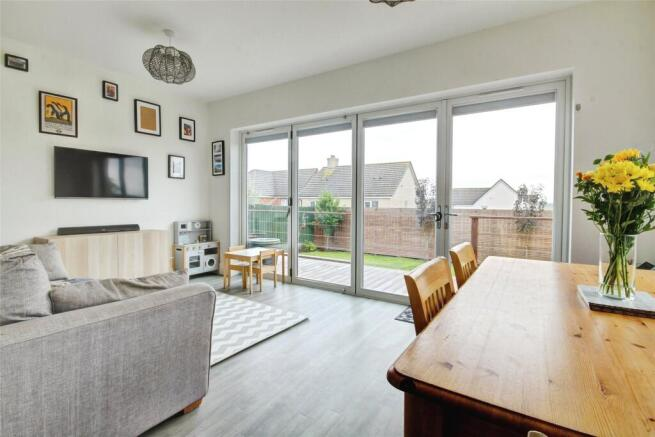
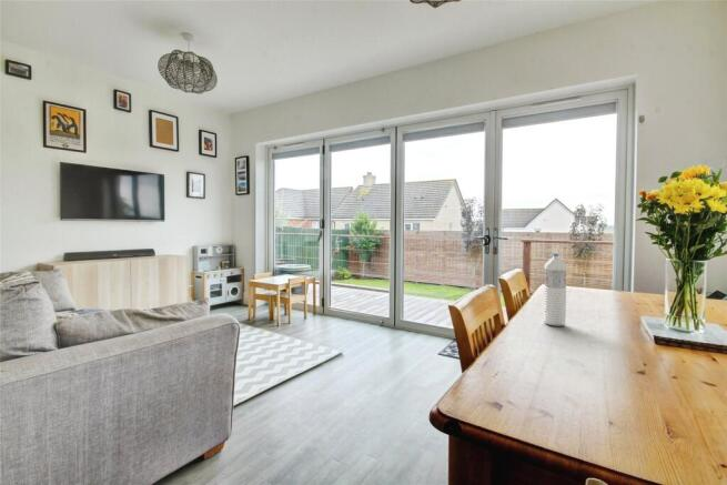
+ water bottle (555, 289)
